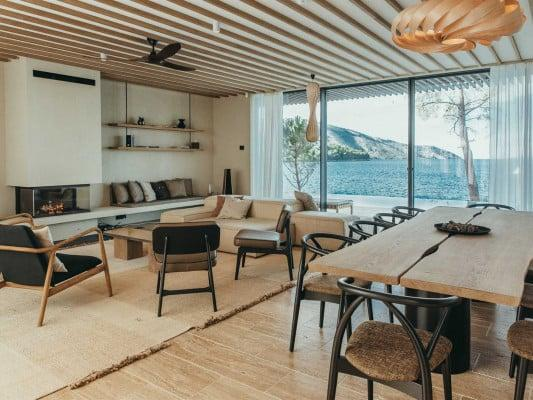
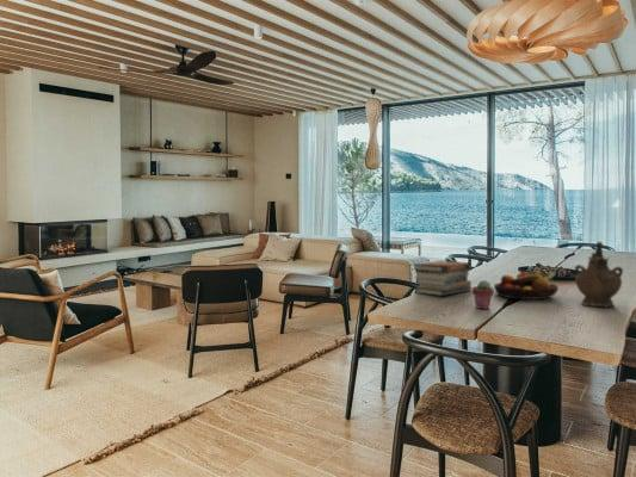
+ book stack (442, 277)
+ potted succulent (482, 293)
+ fruit bowl (525, 283)
+ ceremonial vessel (597, 273)
